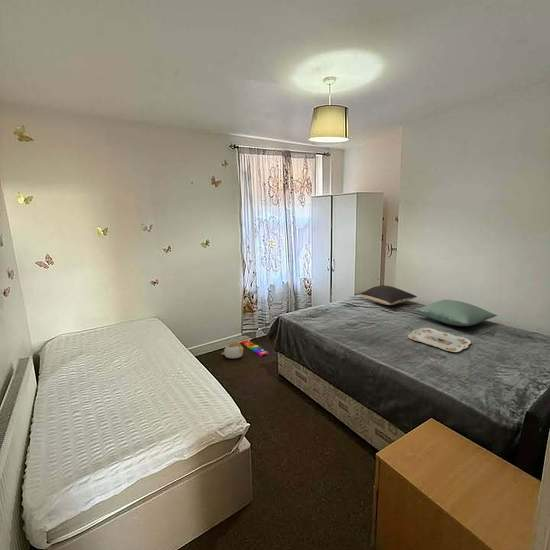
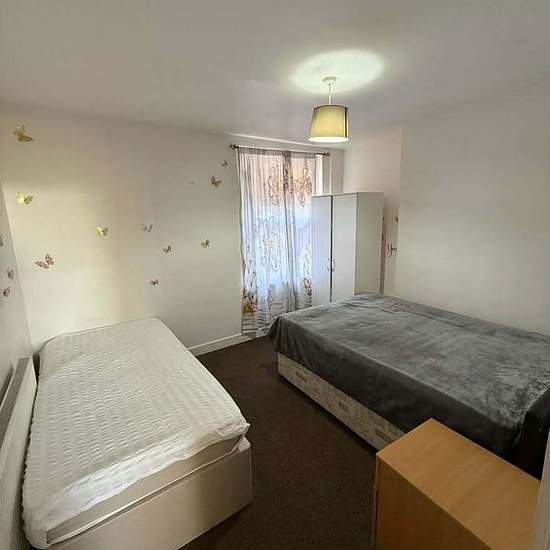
- pillow (387, 295)
- plush toy (232, 350)
- knob puzzle (254, 346)
- serving tray (438, 339)
- pillow (454, 312)
